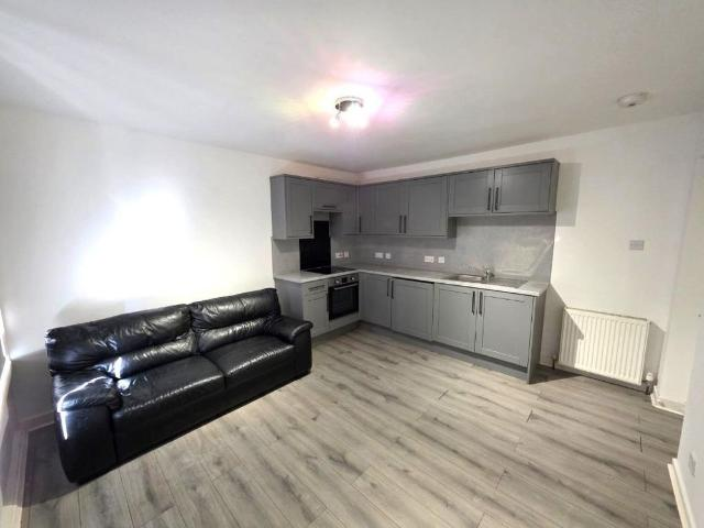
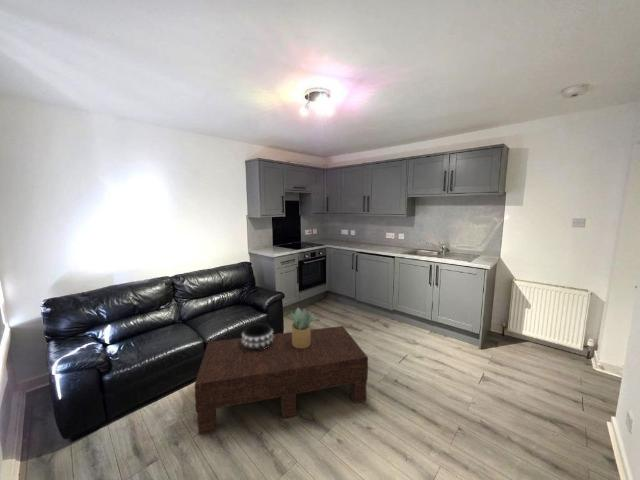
+ decorative bowl (257, 336)
+ coffee table (284, 370)
+ potted plant (301, 326)
